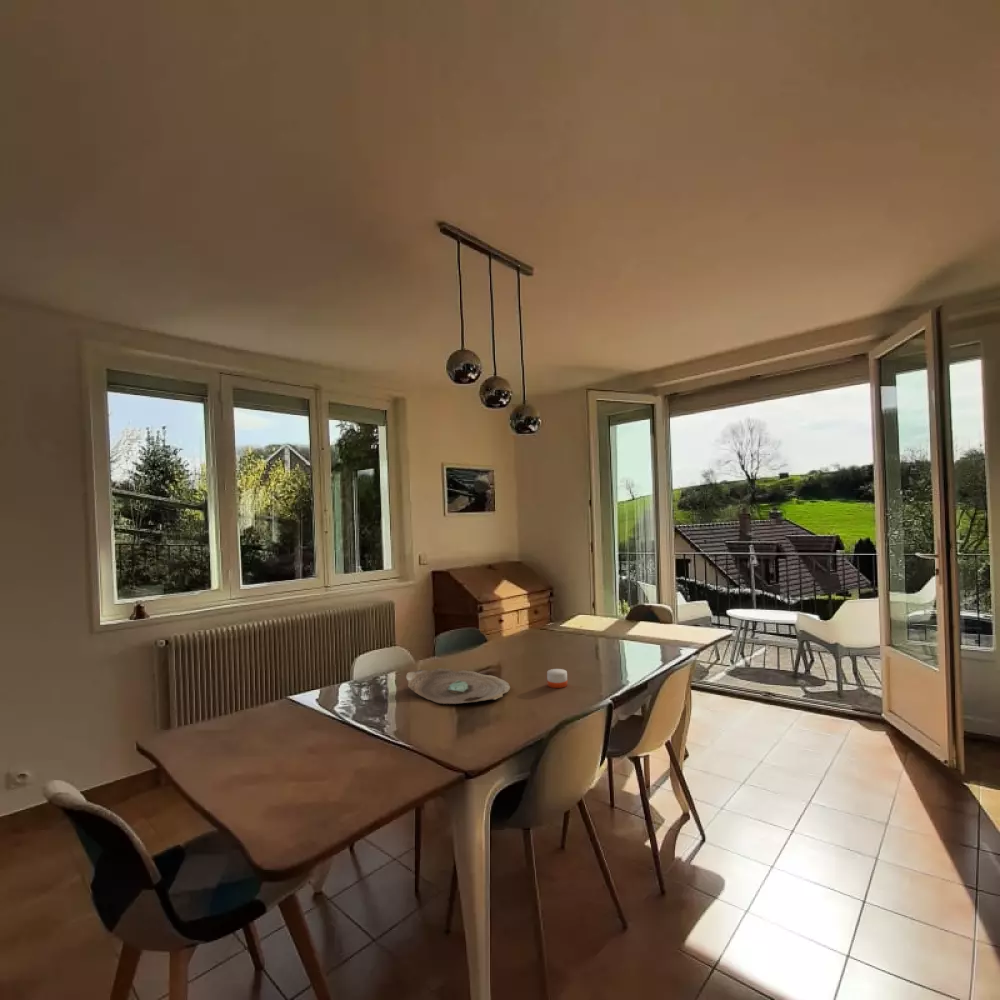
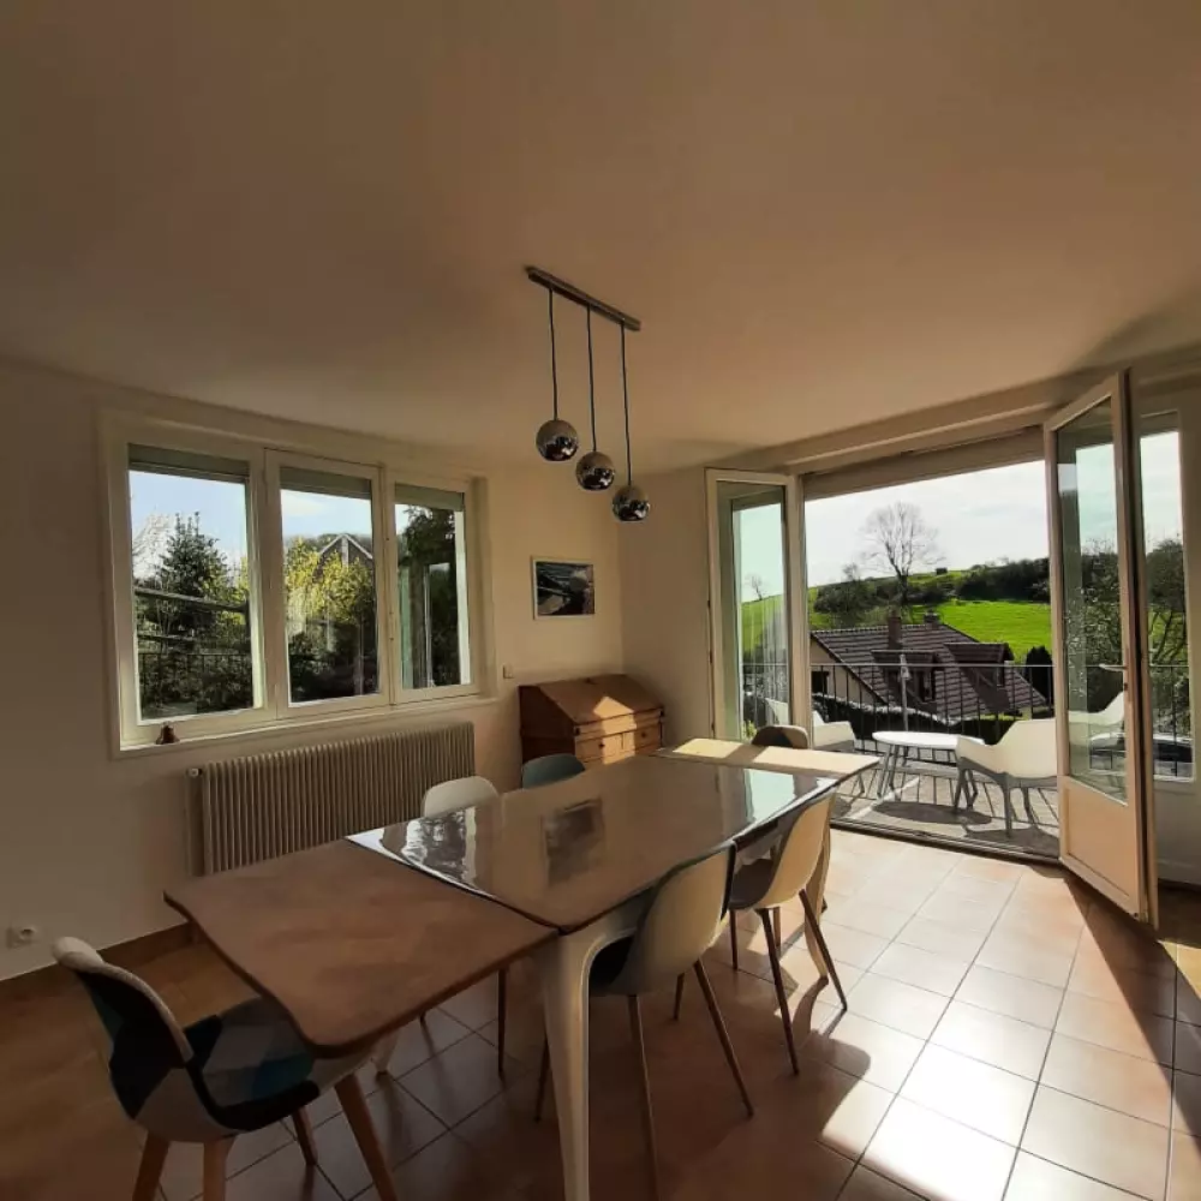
- candle (556, 671)
- decorative bowl (459, 682)
